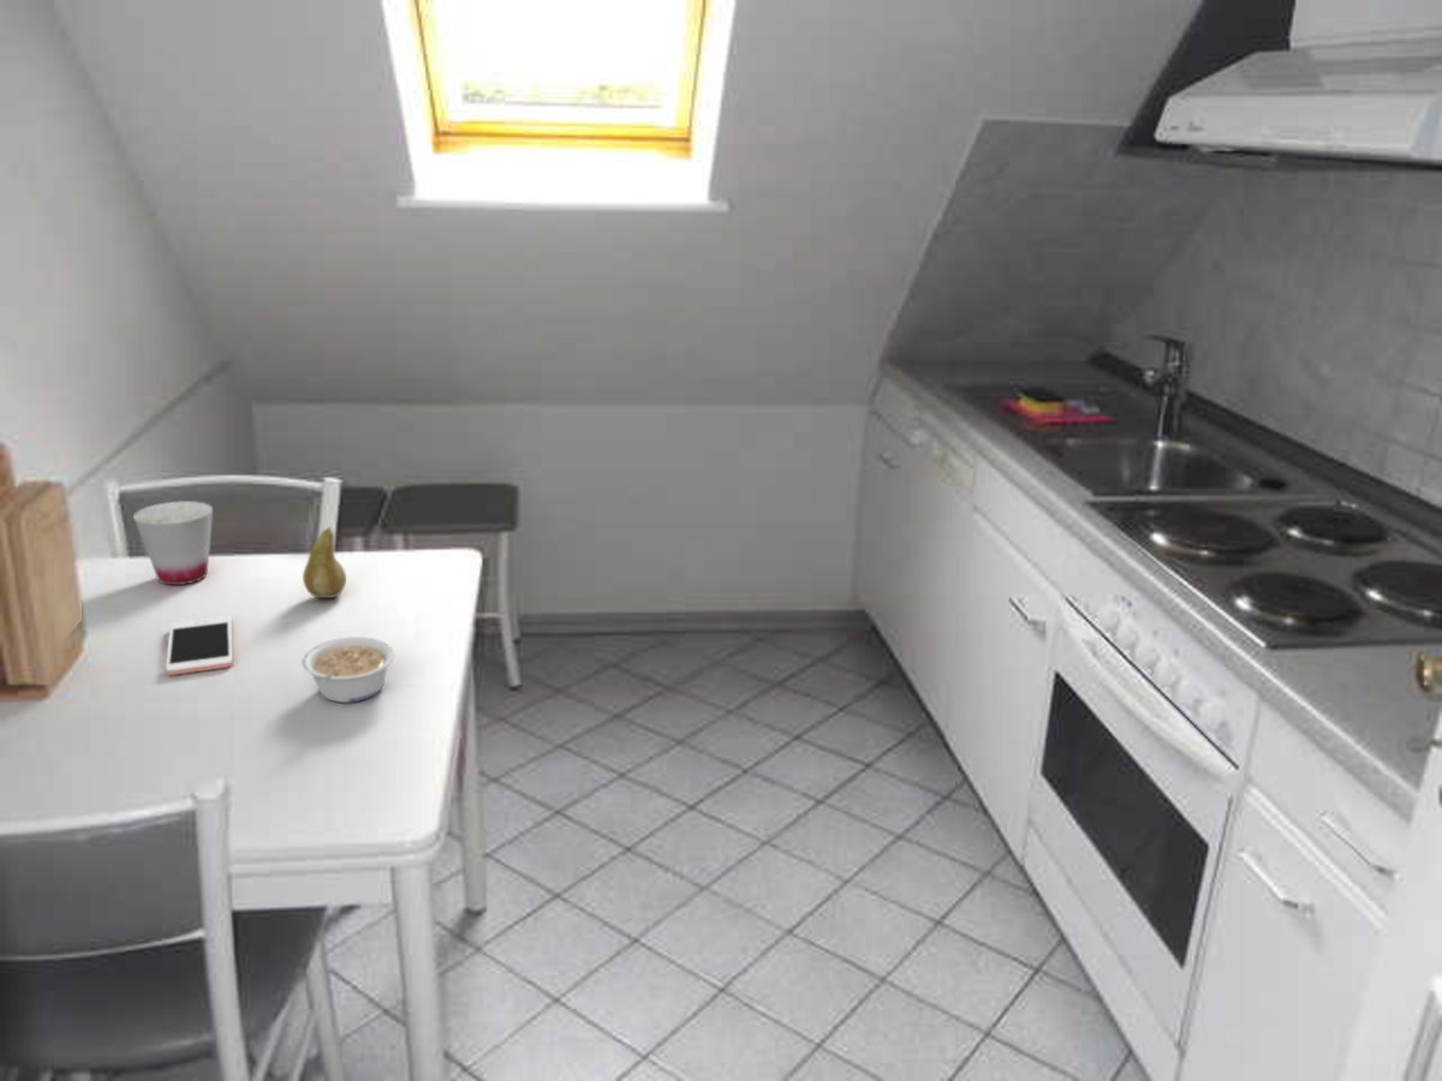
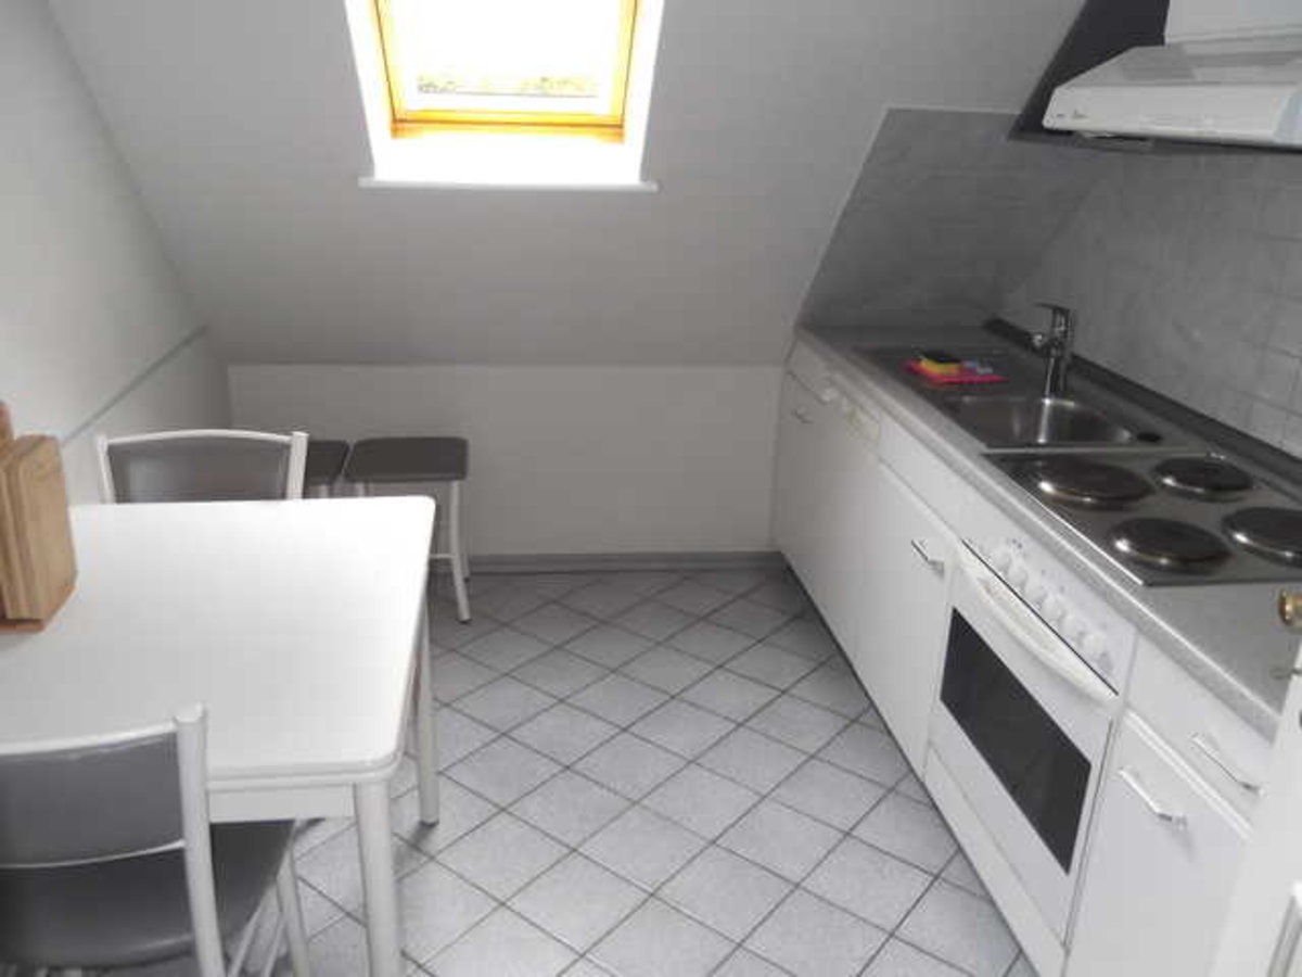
- legume (350, 670)
- fruit (322, 562)
- cell phone (199, 644)
- cup (178, 544)
